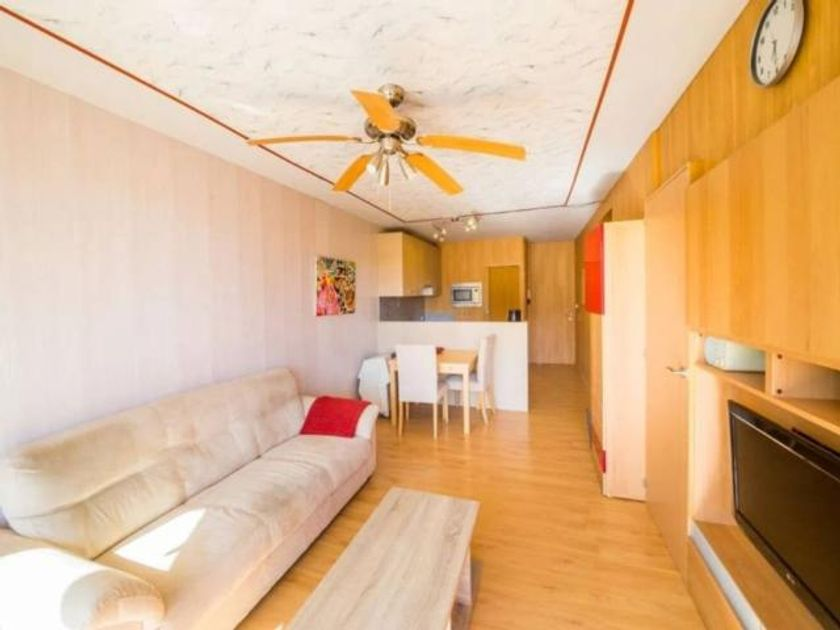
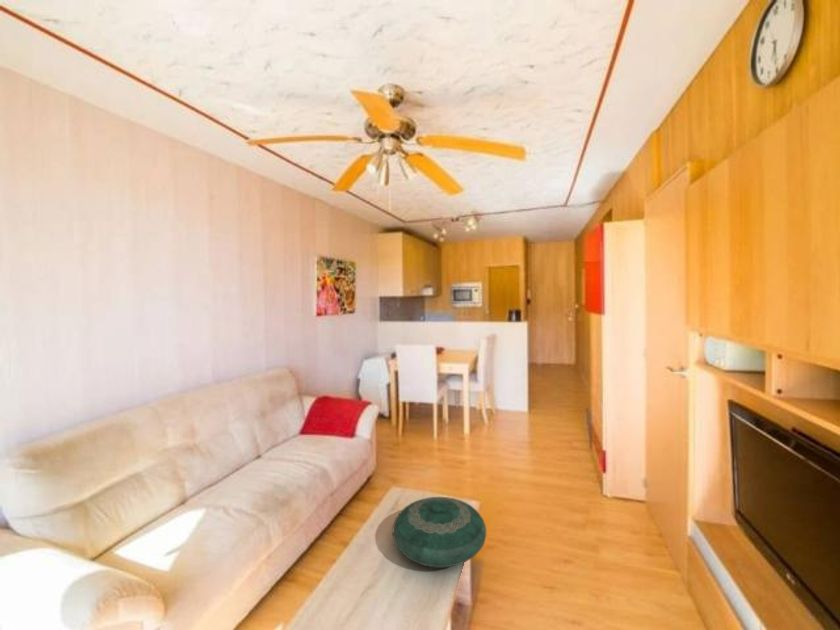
+ decorative bowl (439, 524)
